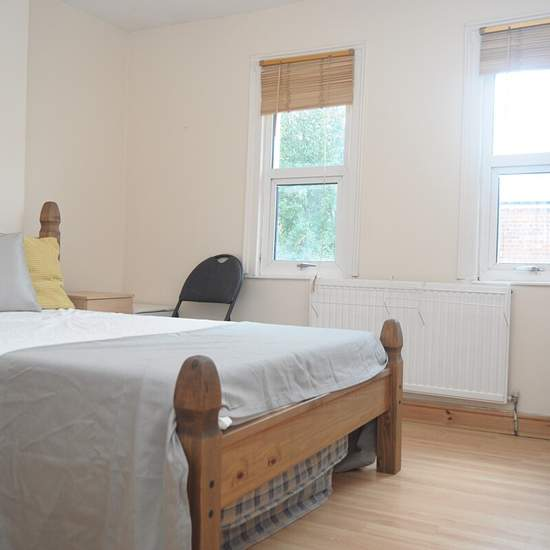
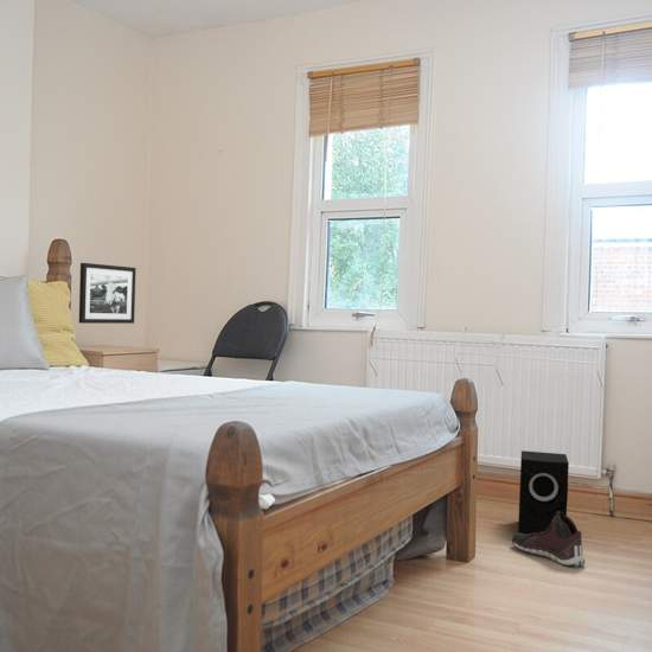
+ picture frame (108, 294)
+ sneaker (549, 531)
+ speaker (542, 493)
